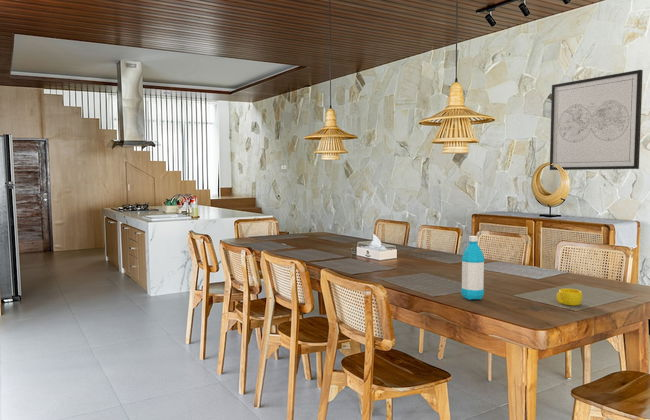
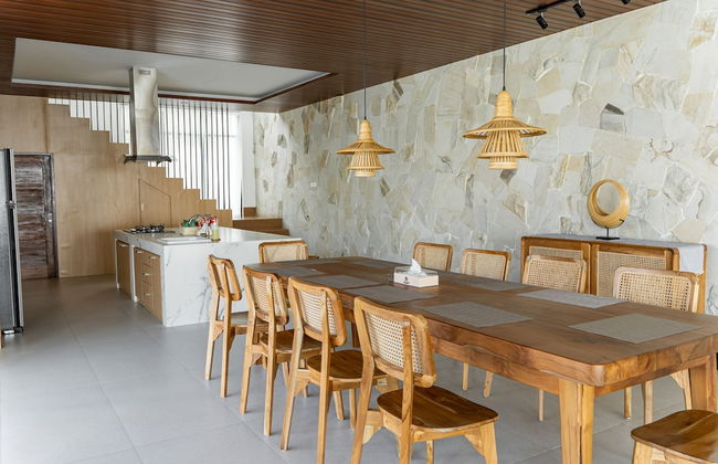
- wall art (592, 124)
- cup (567, 297)
- water bottle (472, 267)
